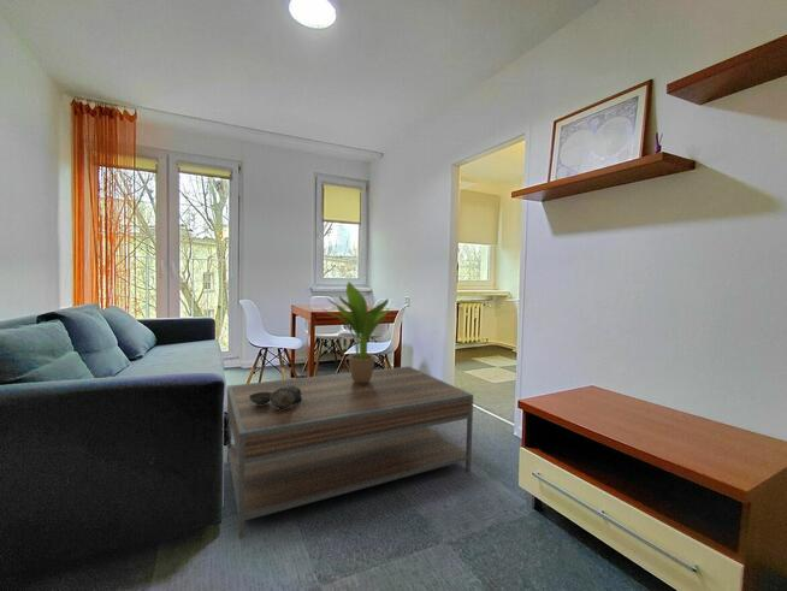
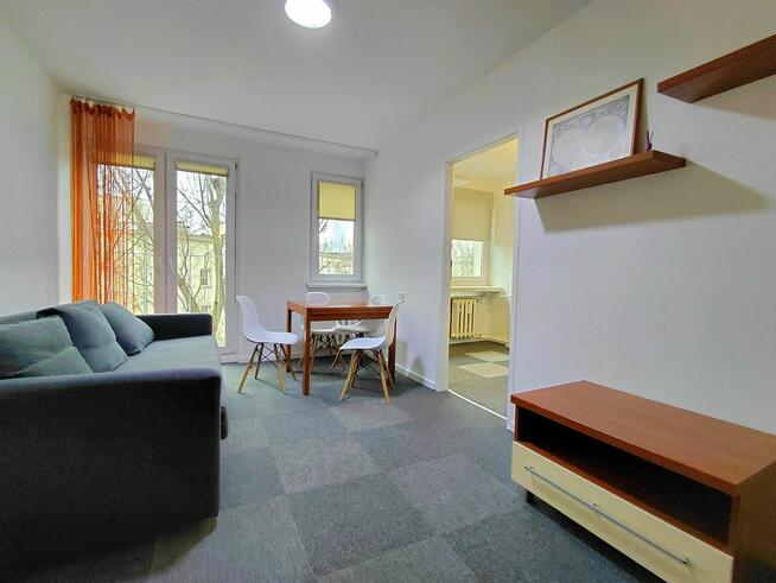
- potted plant (354, 331)
- decorative bowl (279, 391)
- coffee table (347, 426)
